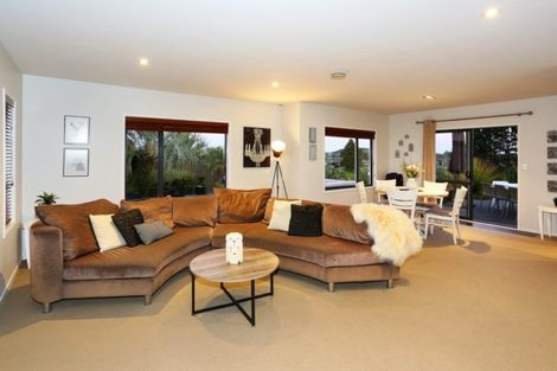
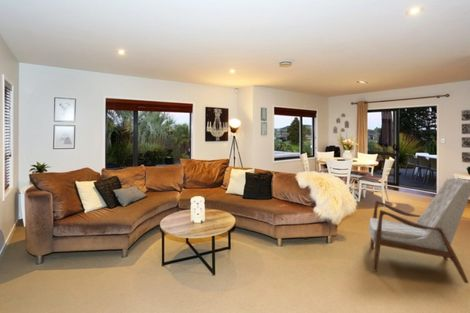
+ armchair (416, 222)
